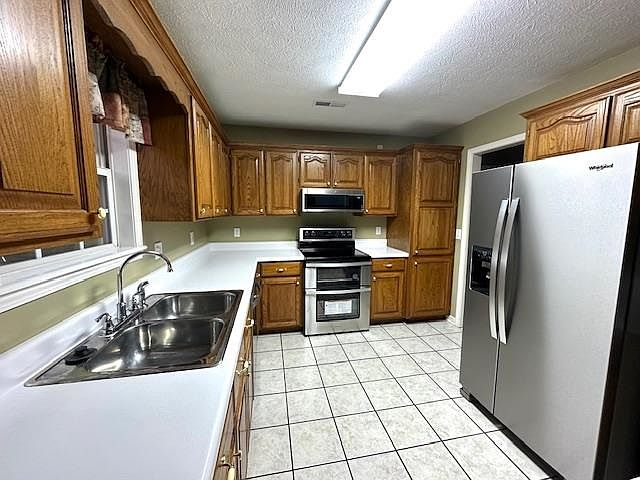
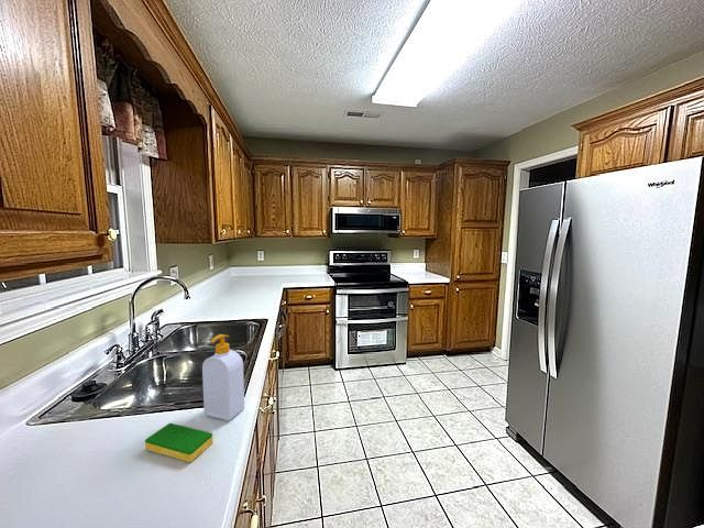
+ soap bottle (222, 374)
+ dish sponge (179, 441)
